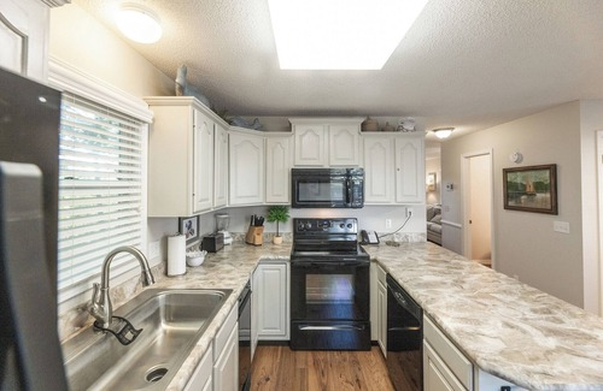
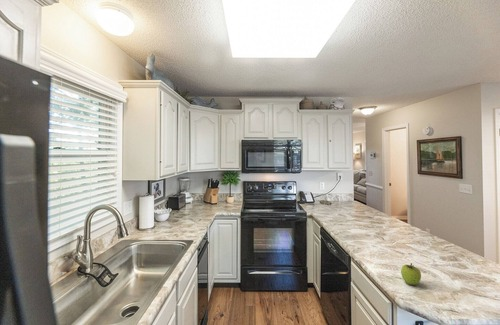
+ fruit (411, 273)
